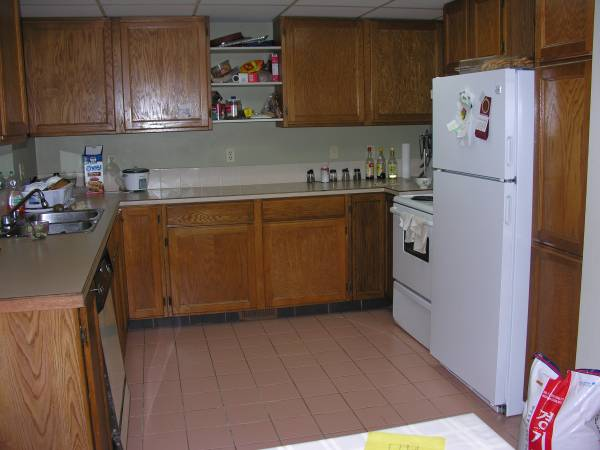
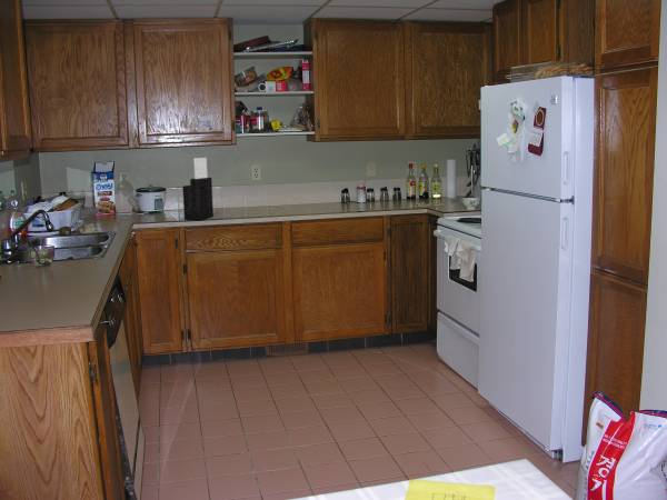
+ knife block (196, 188)
